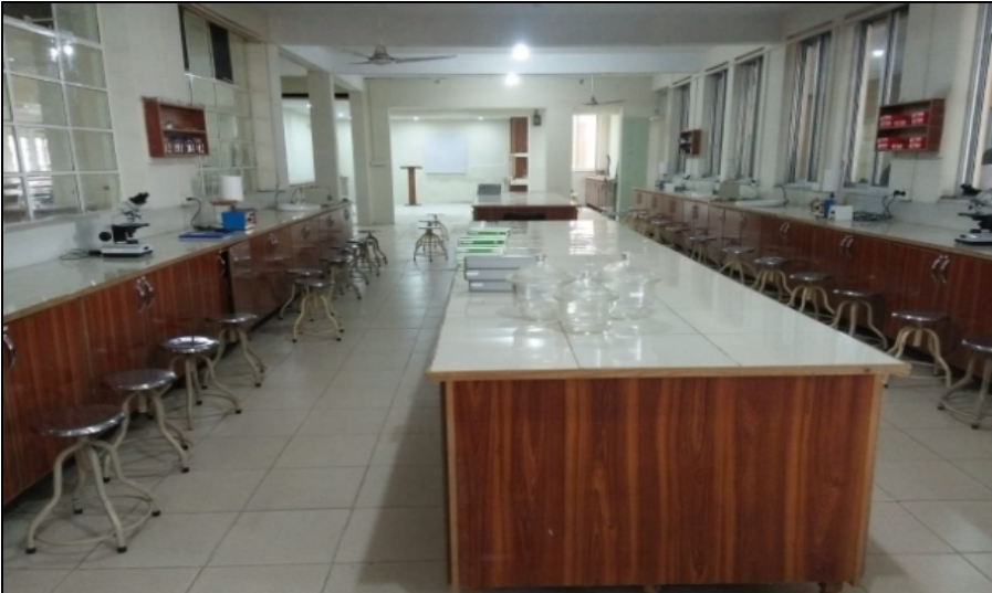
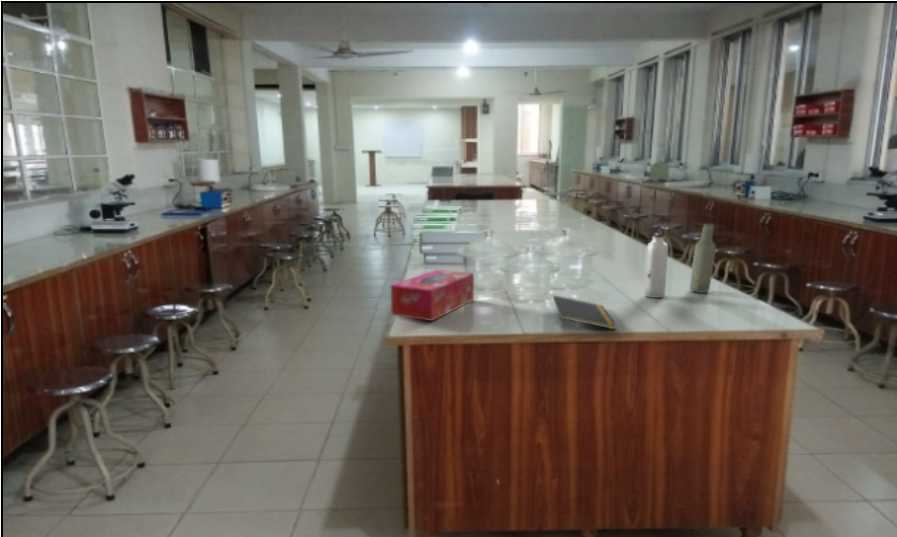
+ notepad (582, 311)
+ bottle (703, 257)
+ tissue box (434, 293)
+ water bottle (656, 261)
